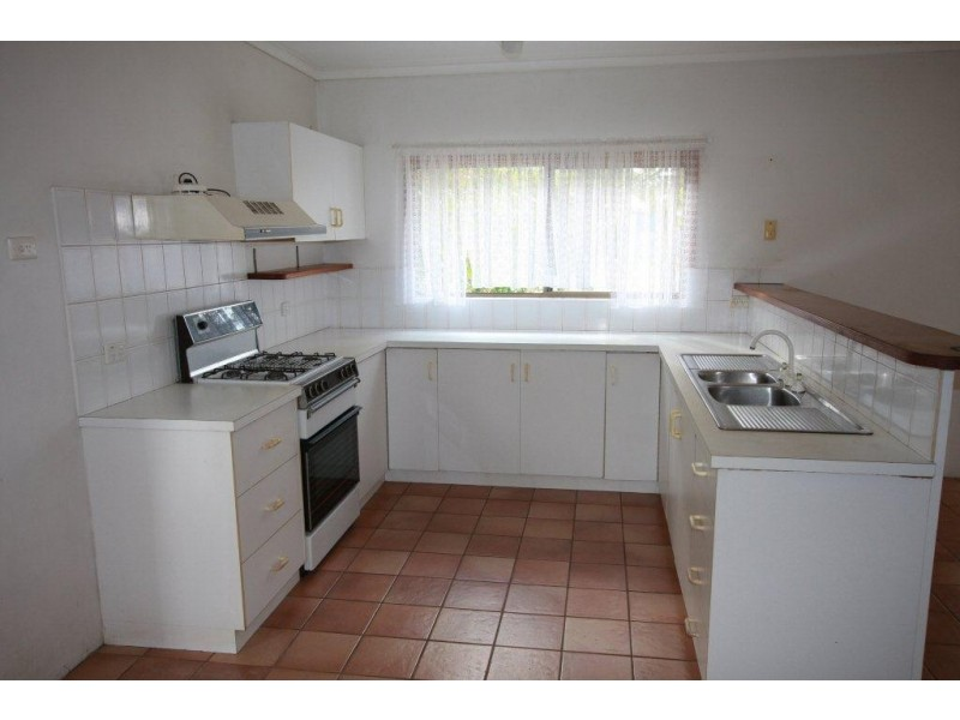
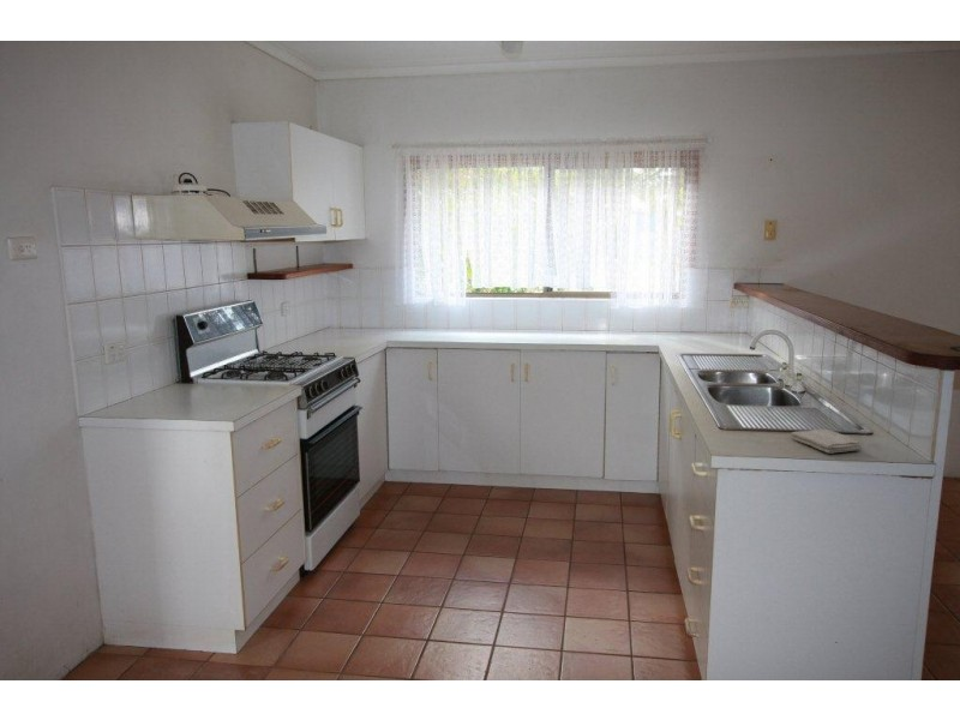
+ washcloth (824, 439)
